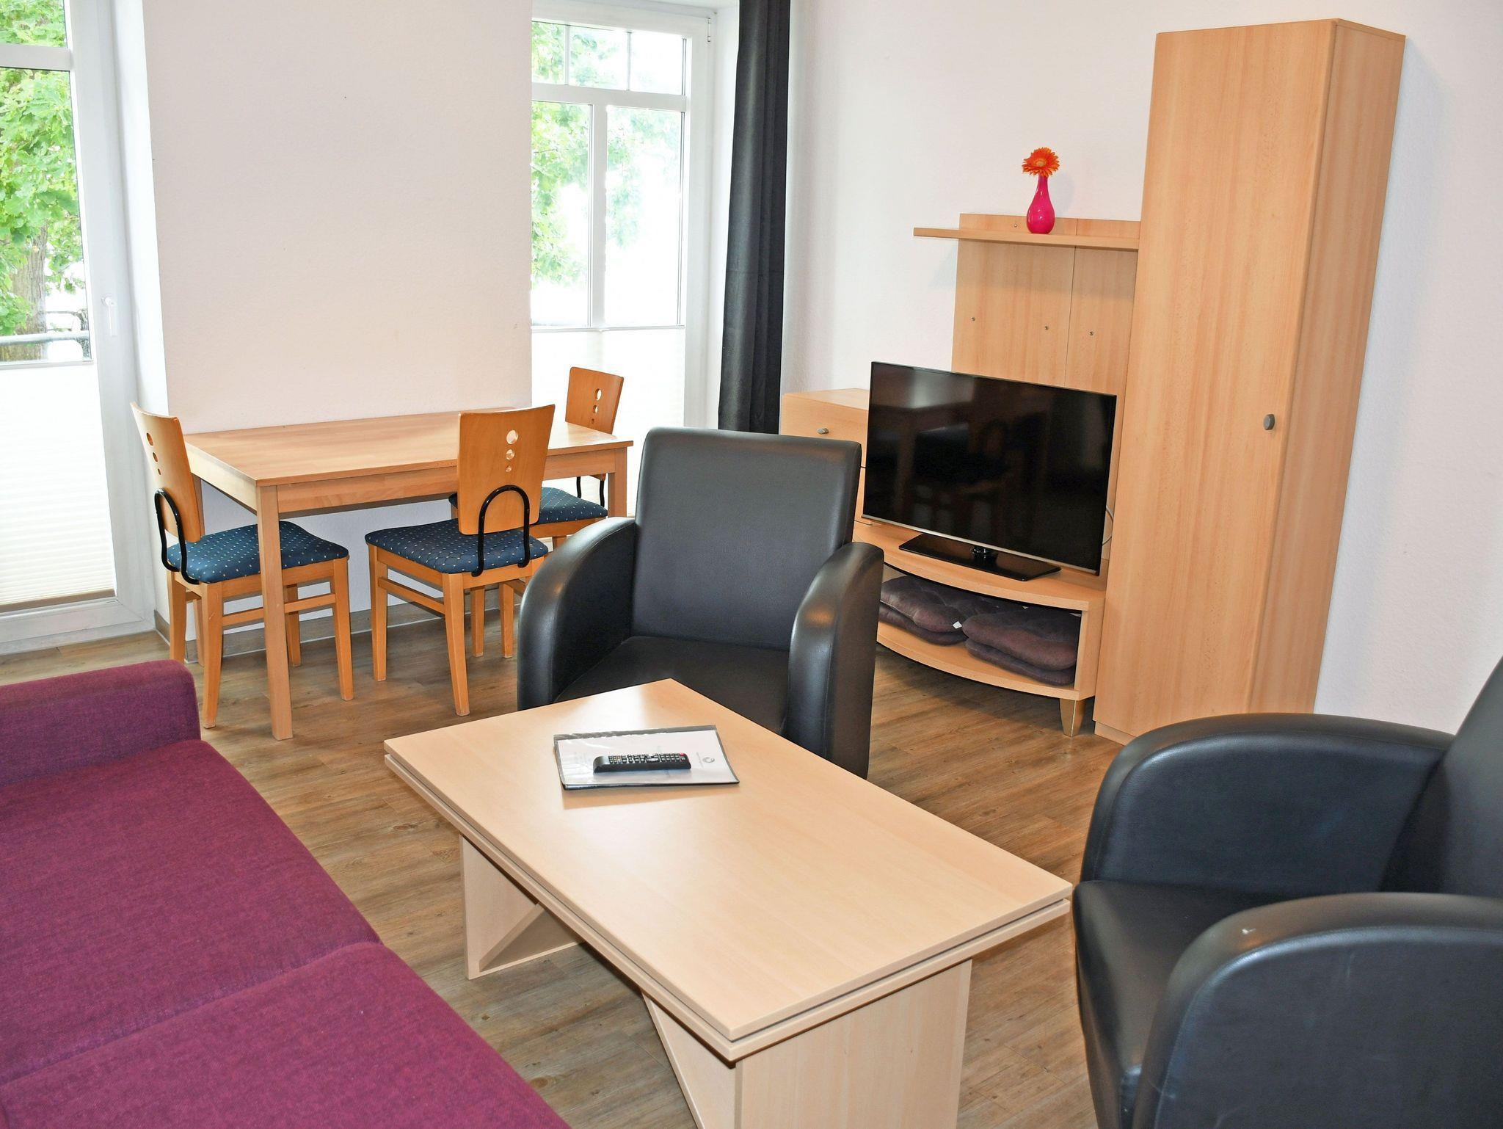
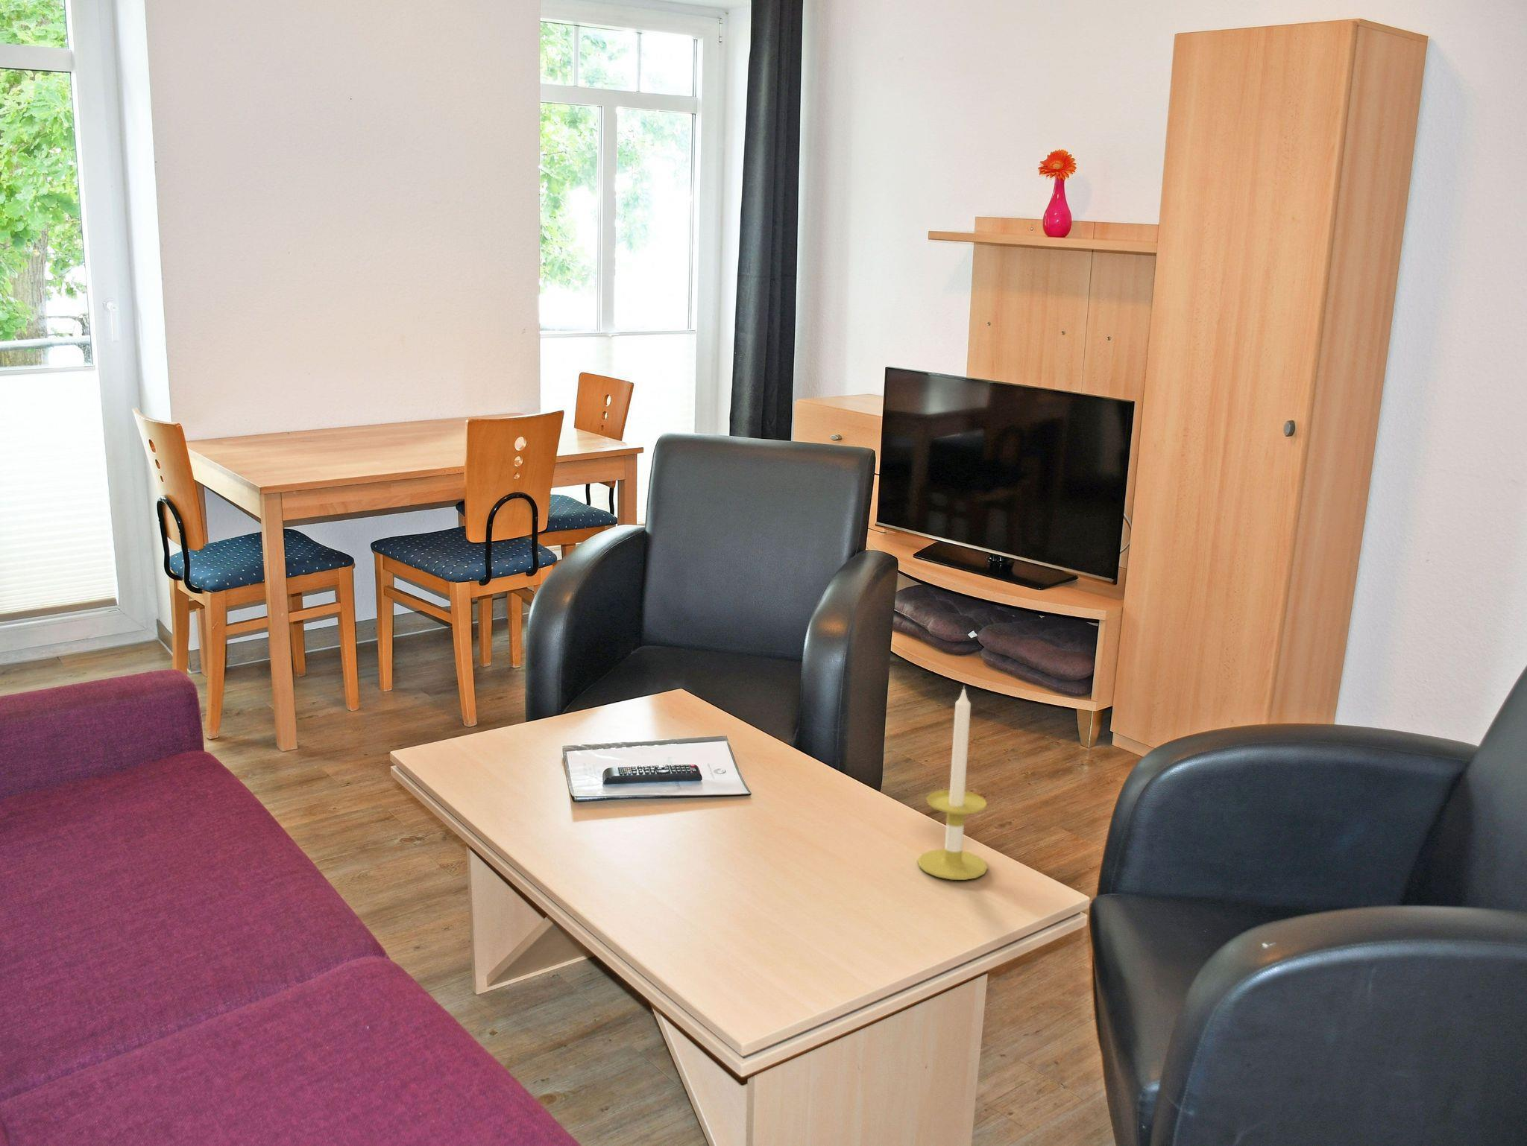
+ candle (959, 776)
